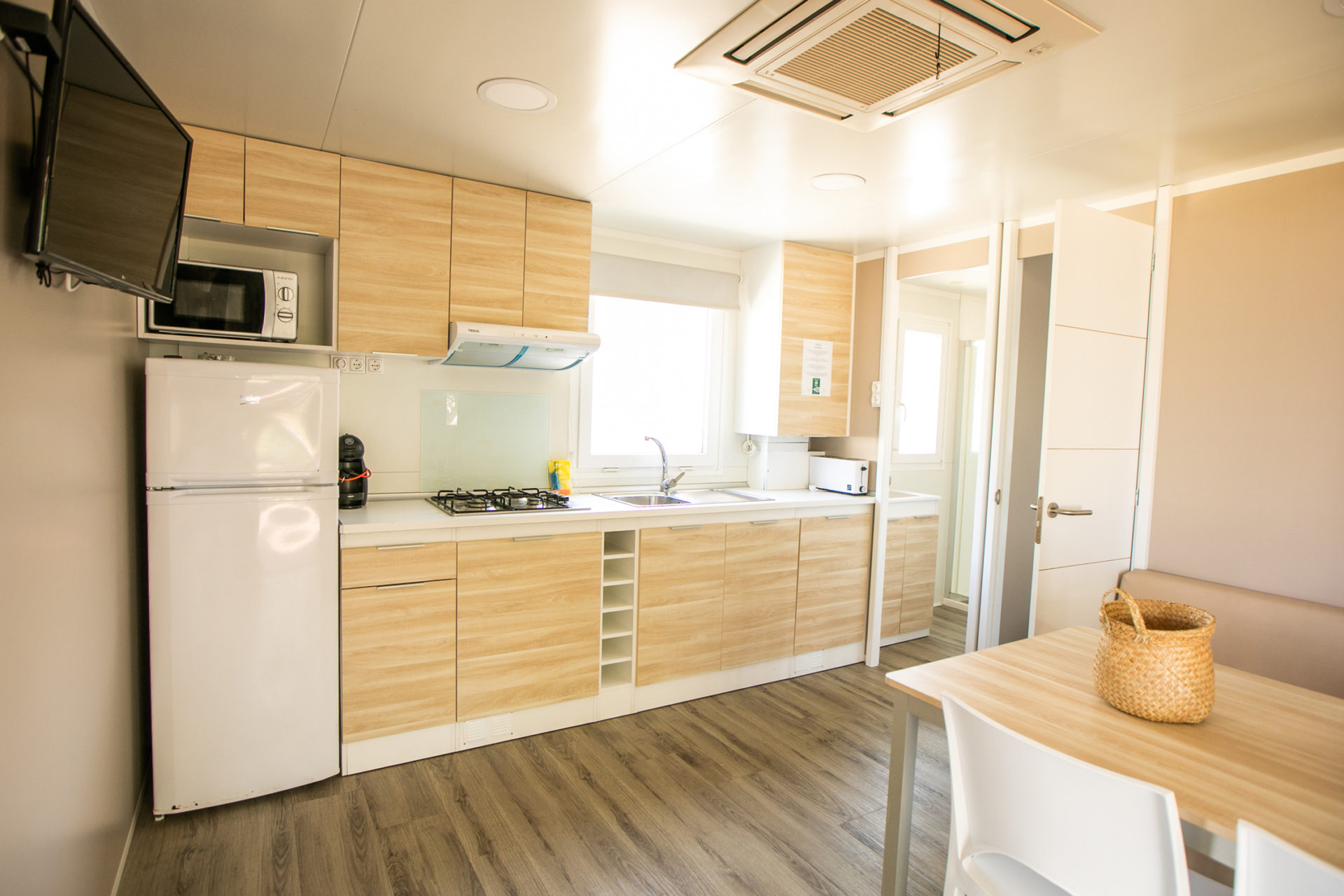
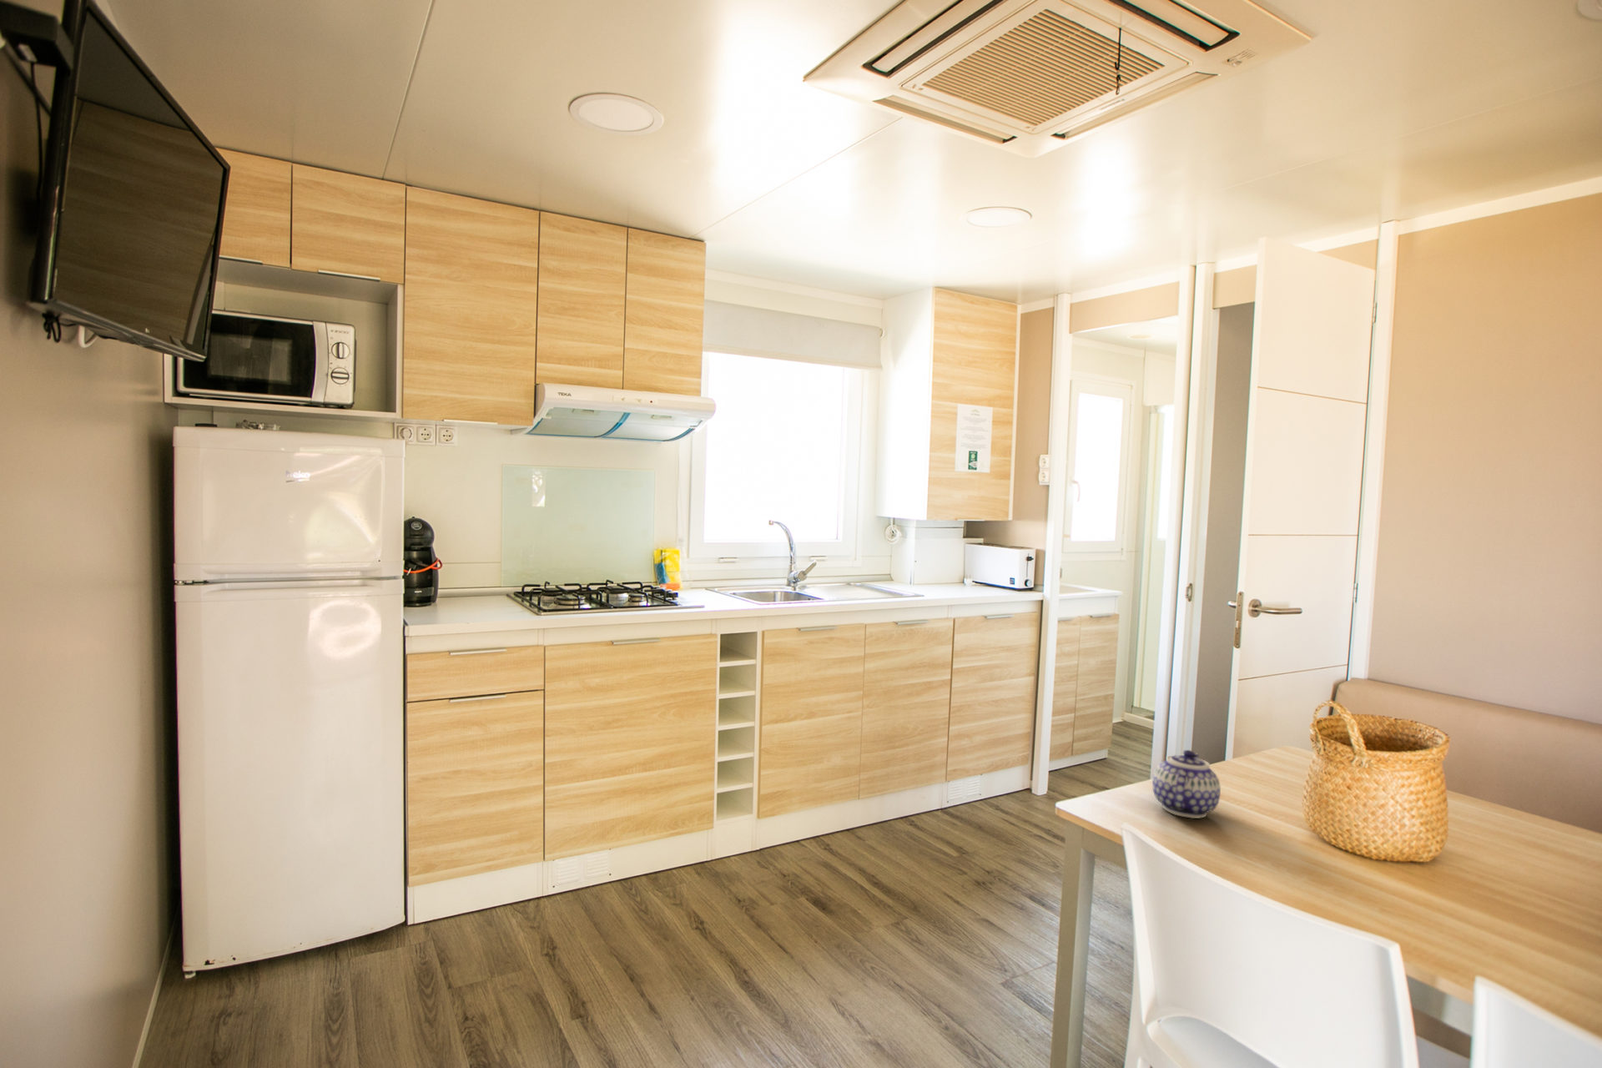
+ teapot (1186, 780)
